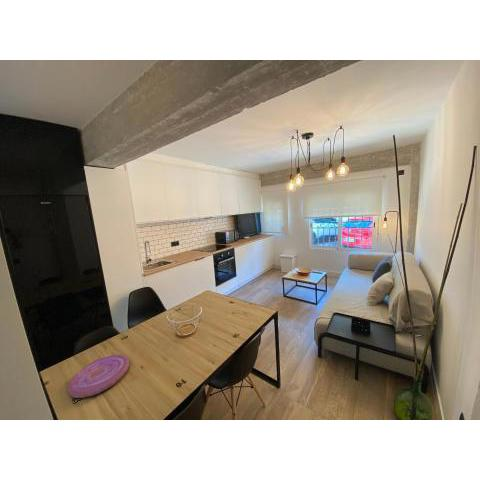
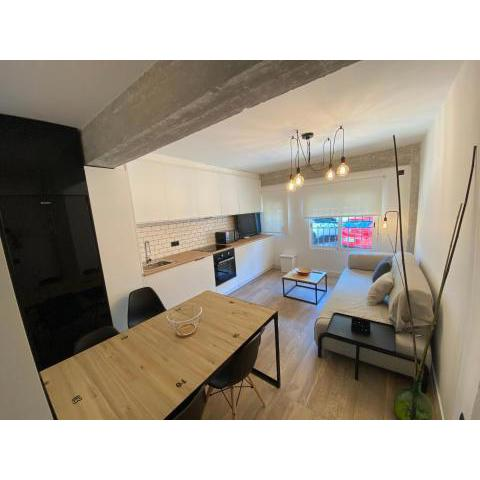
- plate (100, 373)
